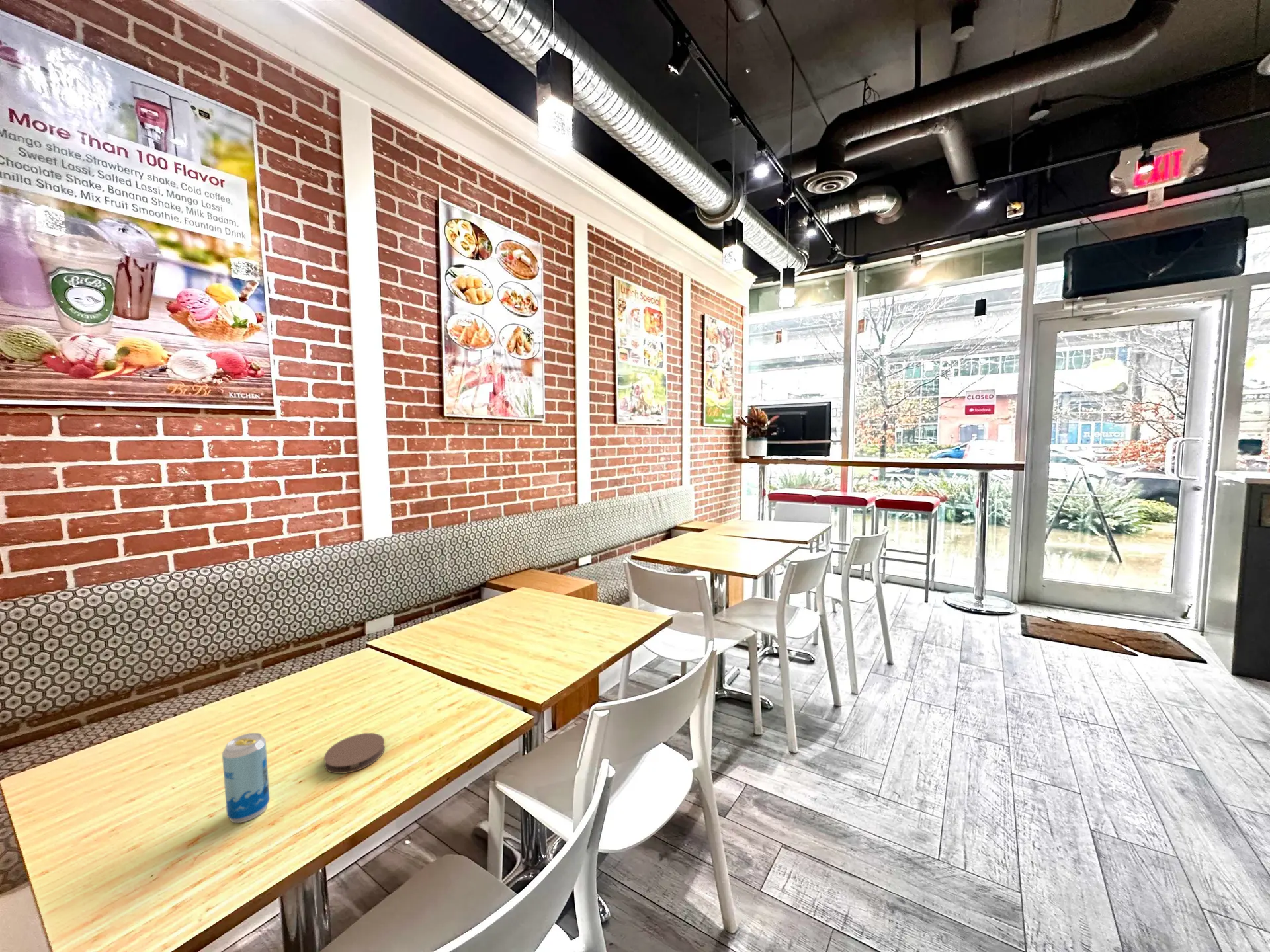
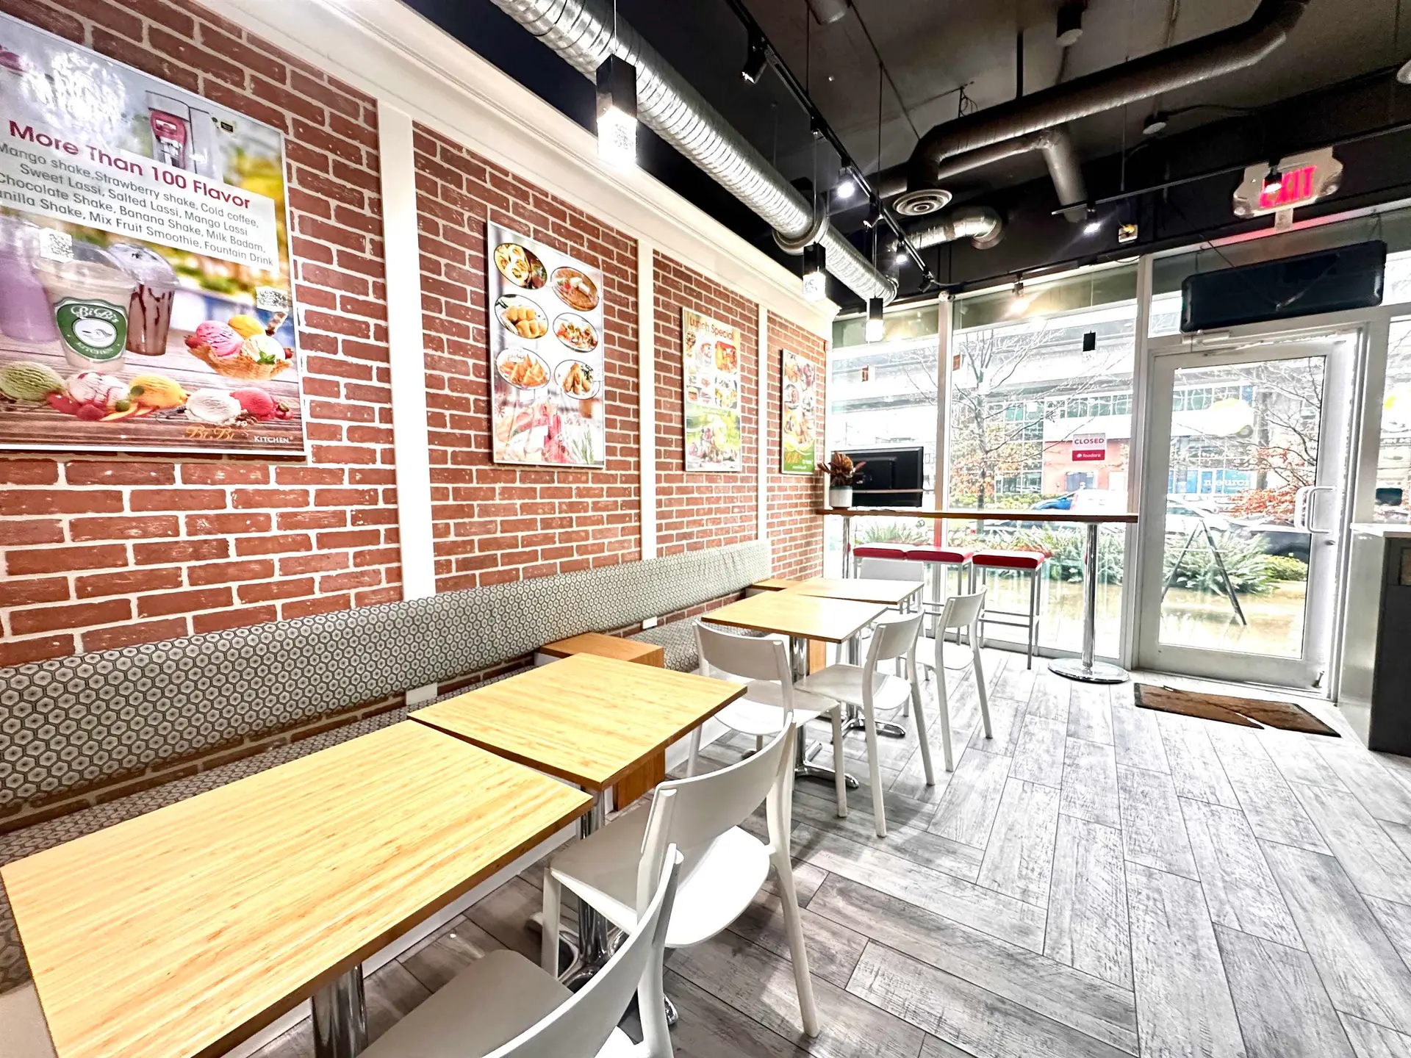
- coaster (355, 752)
- beverage can (246, 776)
